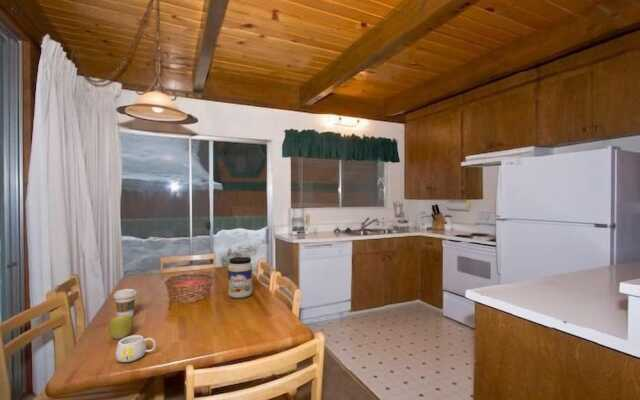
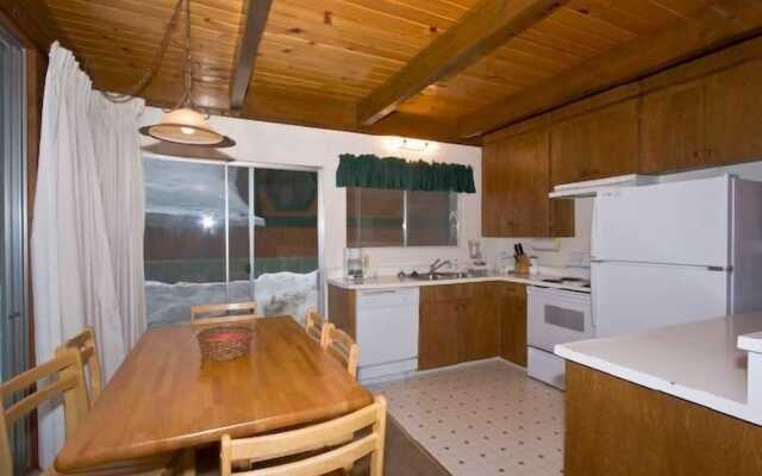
- coffee cup (125, 303)
- apple (121, 324)
- jar (240, 277)
- mug (136, 347)
